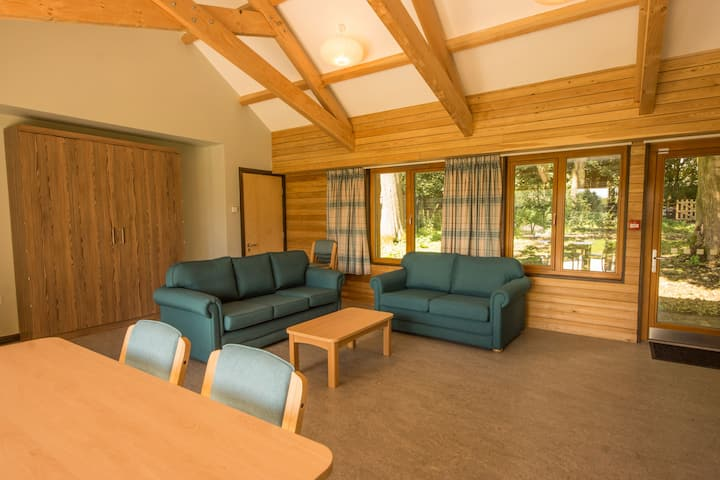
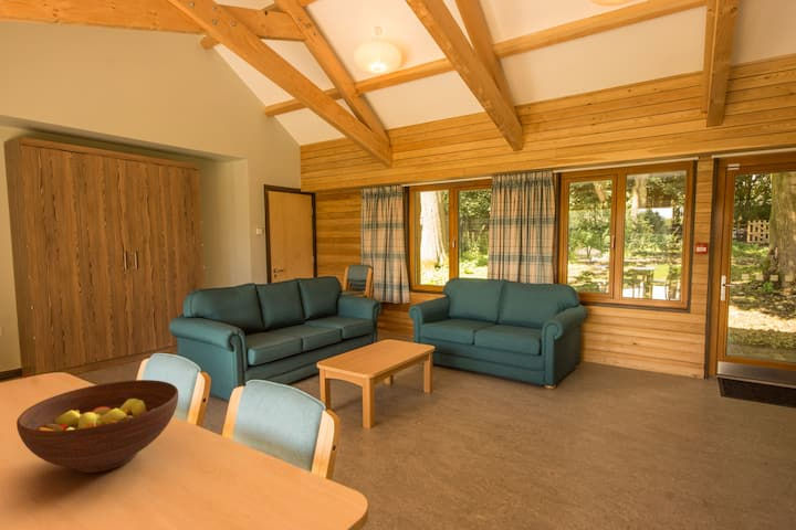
+ fruit bowl (105, 431)
